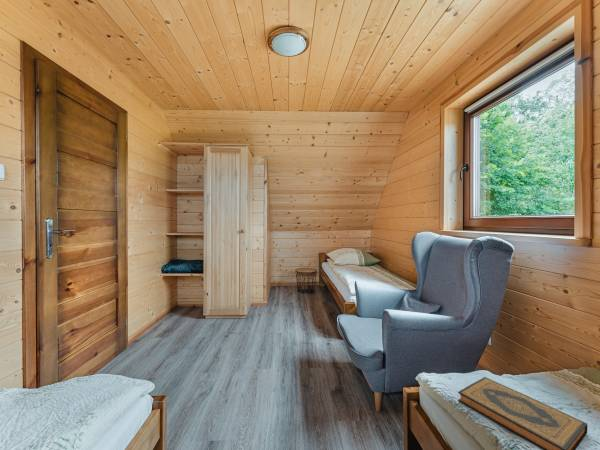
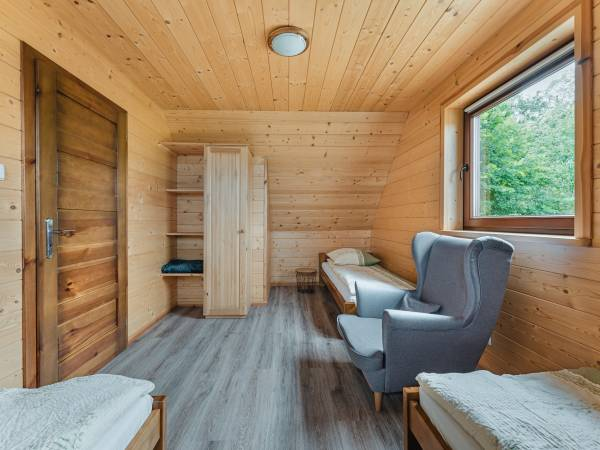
- hardback book (517, 410)
